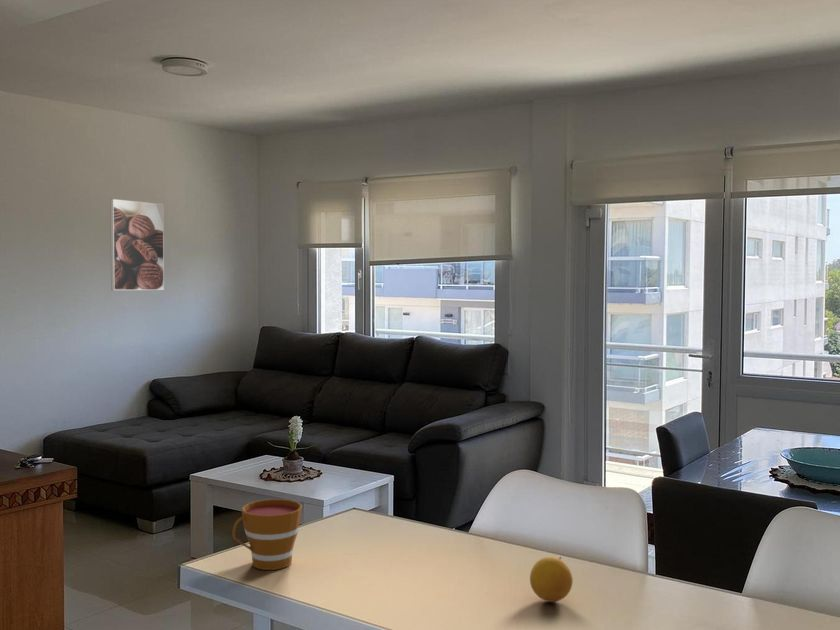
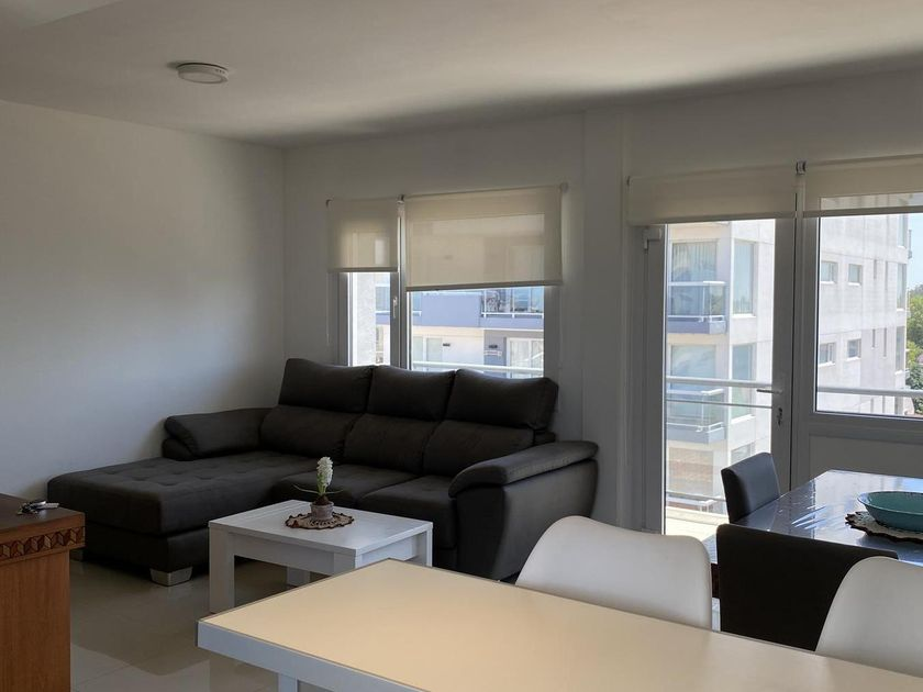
- cup (267, 536)
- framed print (138, 246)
- fruit (550, 579)
